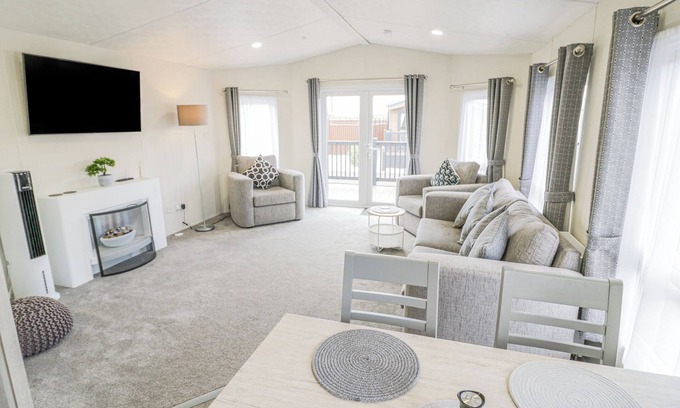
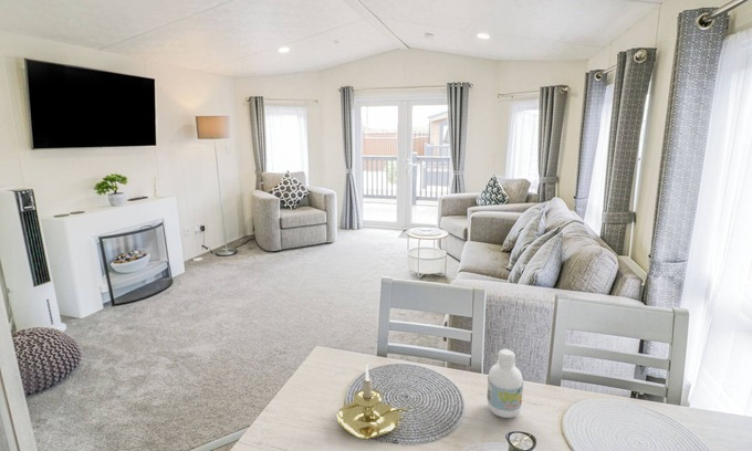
+ bottle (504, 381)
+ candle holder (372, 394)
